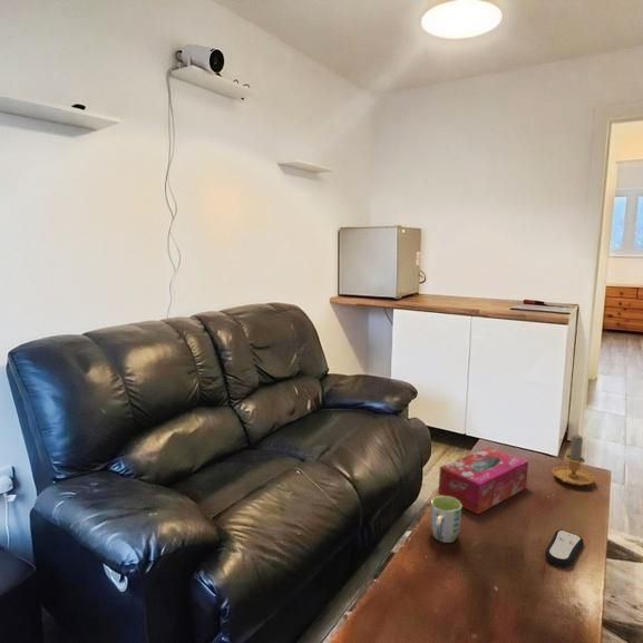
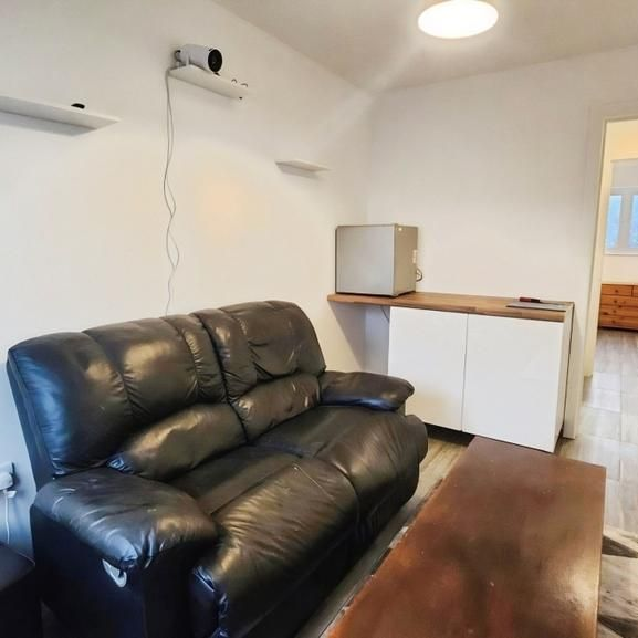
- mug (444, 522)
- remote control (563, 547)
- candle (573, 458)
- tissue box (484, 477)
